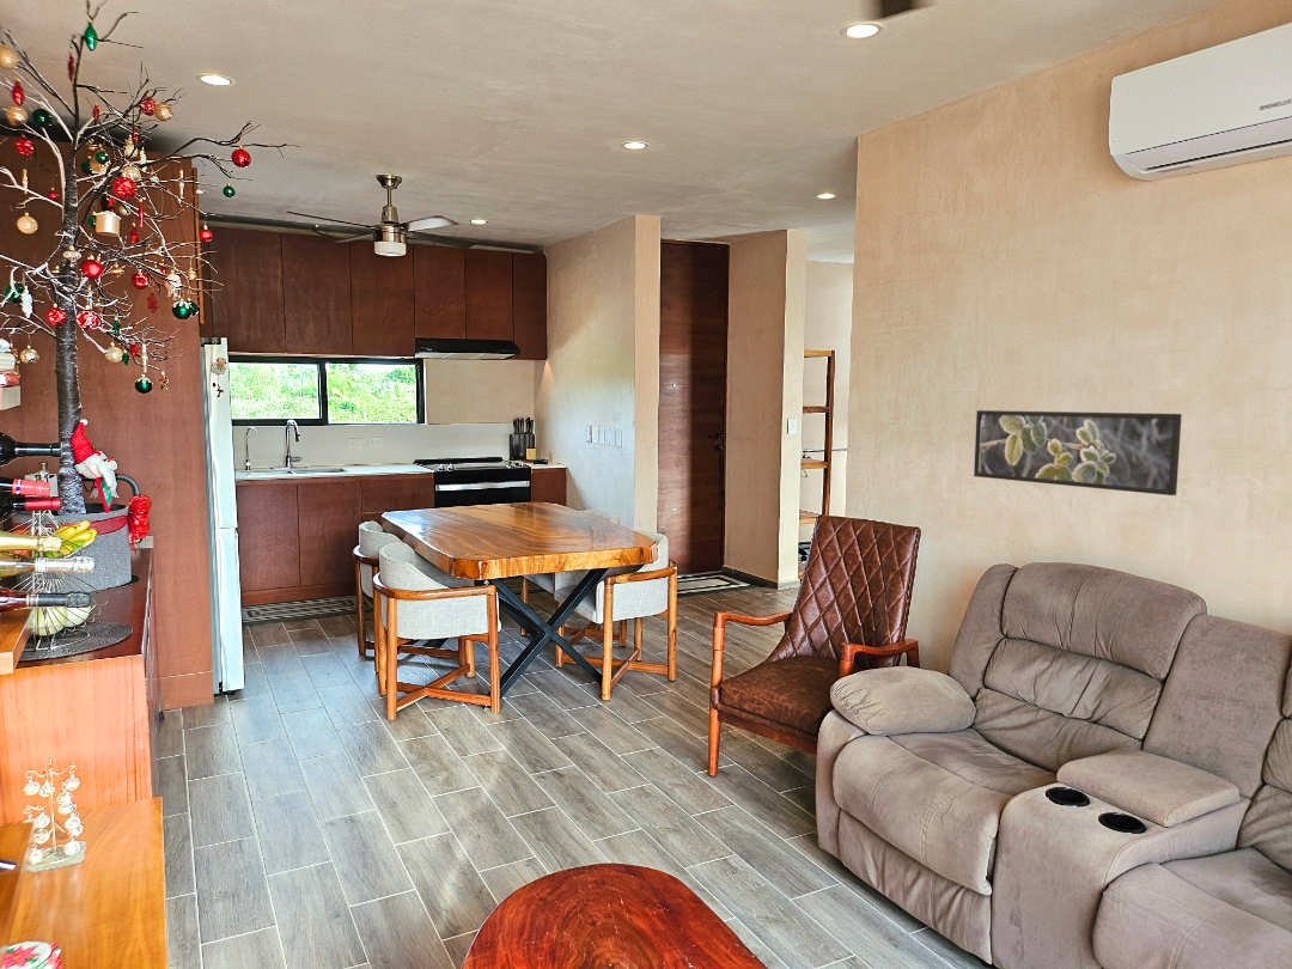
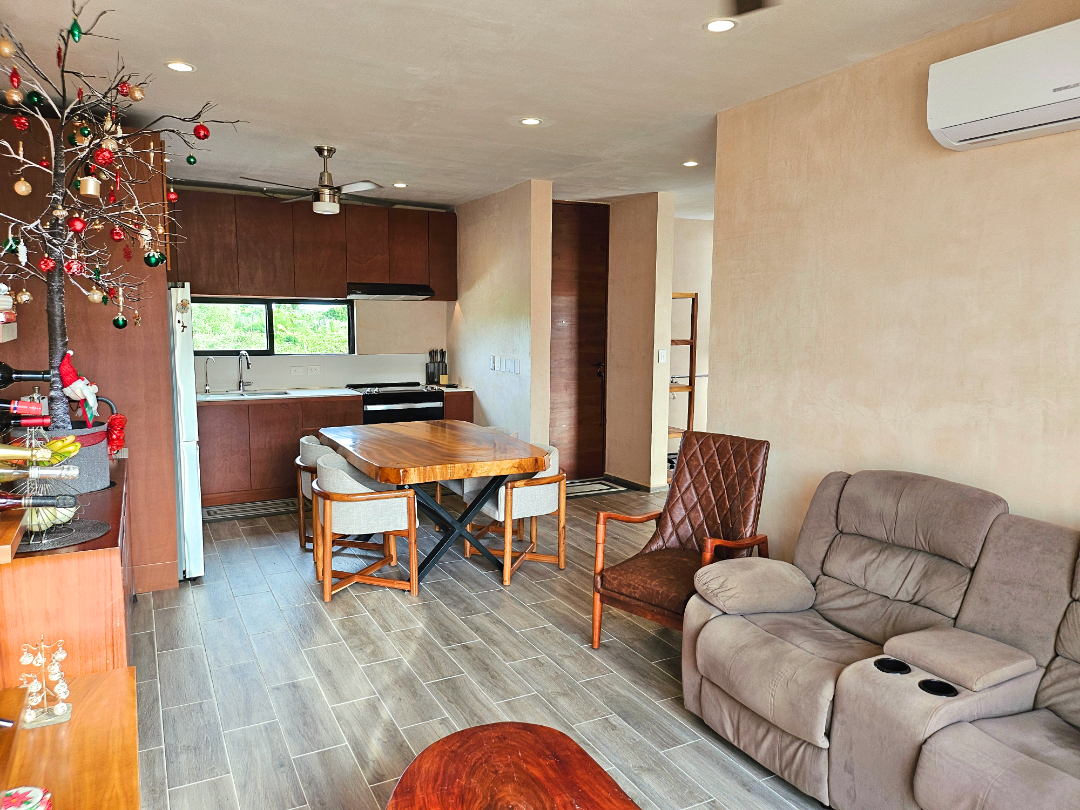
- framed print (1066, 449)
